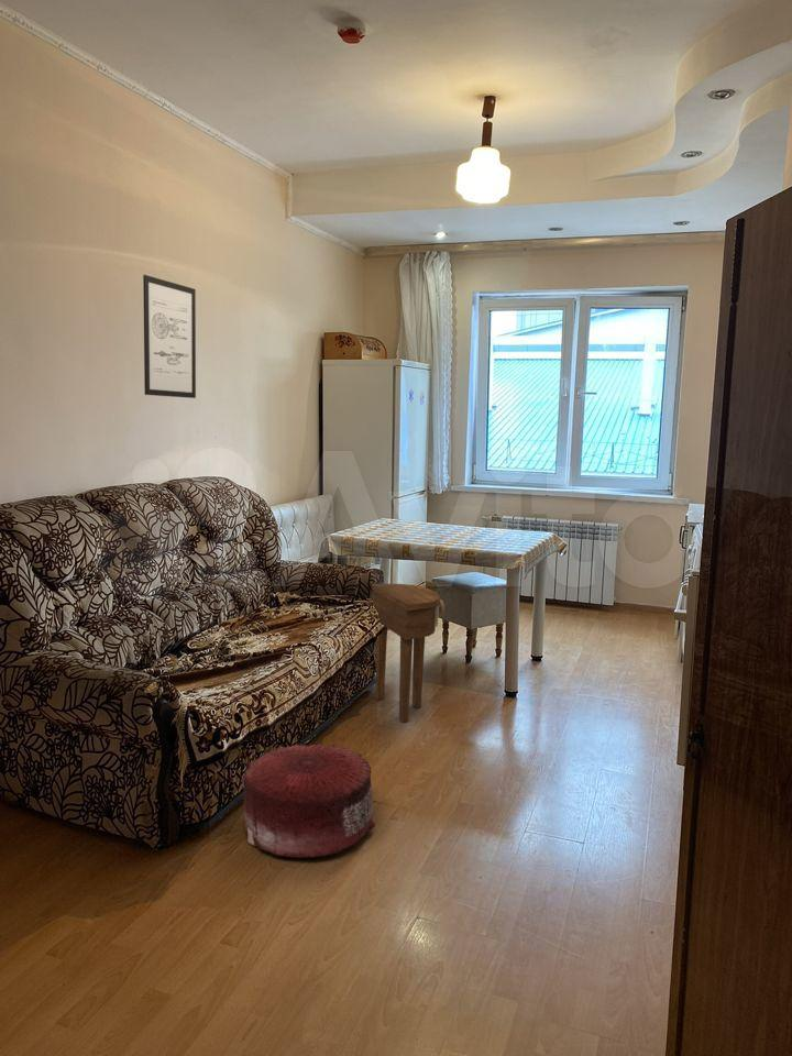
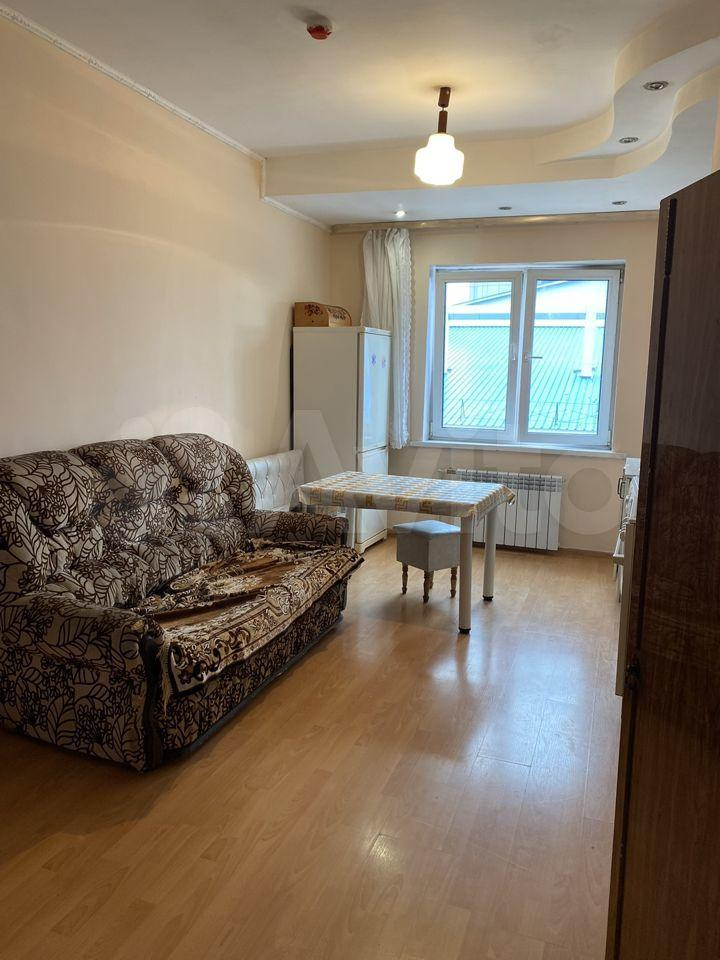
- side table (400, 651)
- pouf (308, 793)
- wall art (170, 340)
